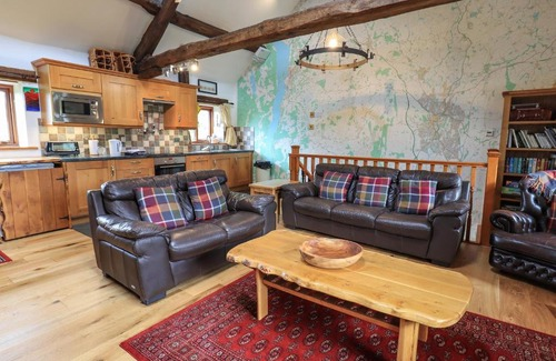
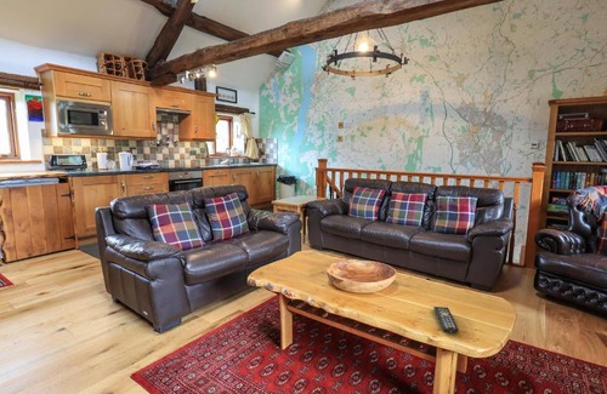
+ remote control (444, 318)
